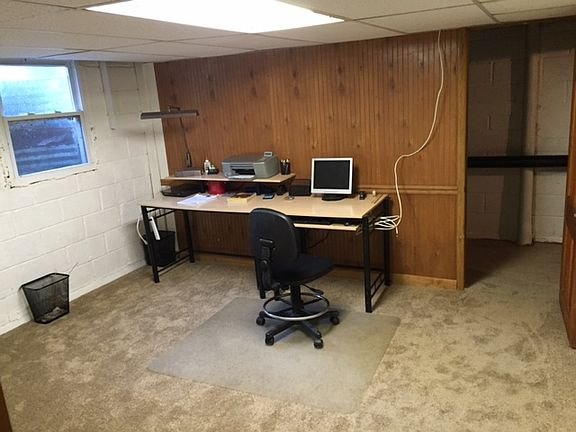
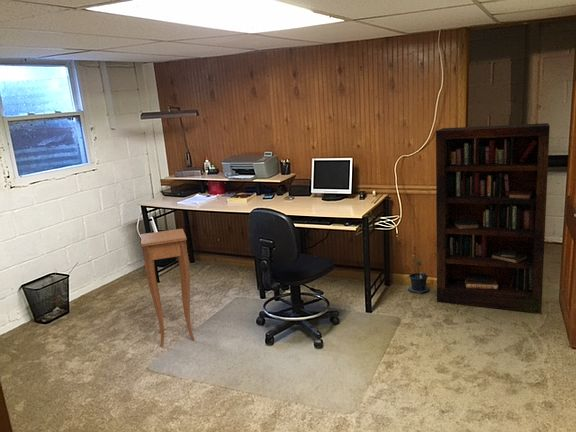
+ bookcase (489, 216)
+ side table (181, 287)
+ potted plant (417, 273)
